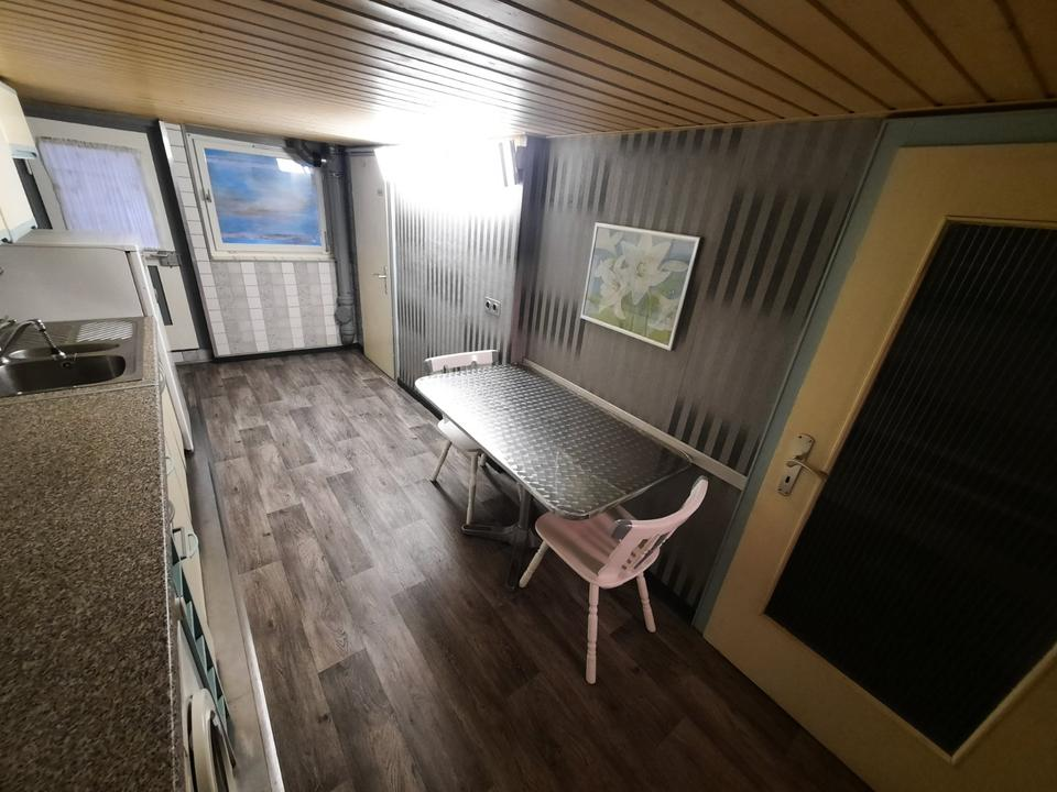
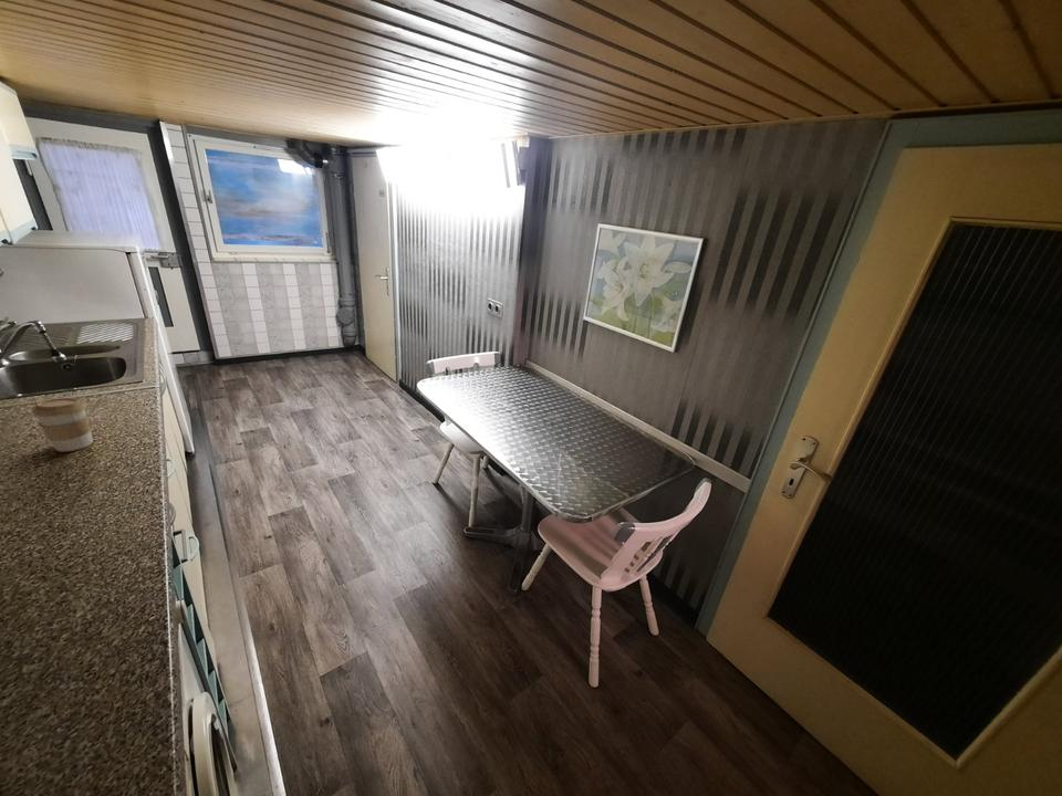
+ coffee cup (65, 422)
